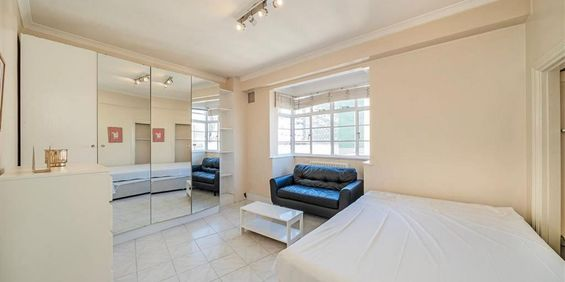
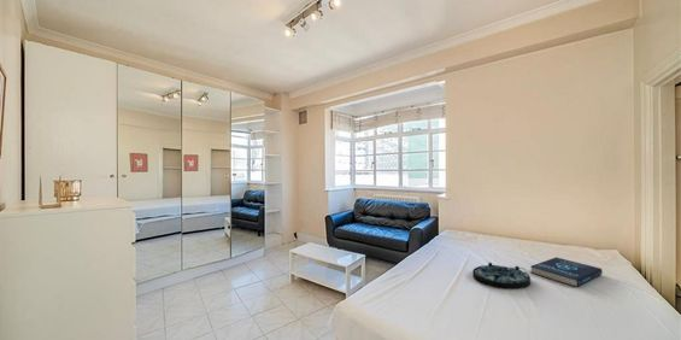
+ book (565, 270)
+ serving tray (500, 272)
